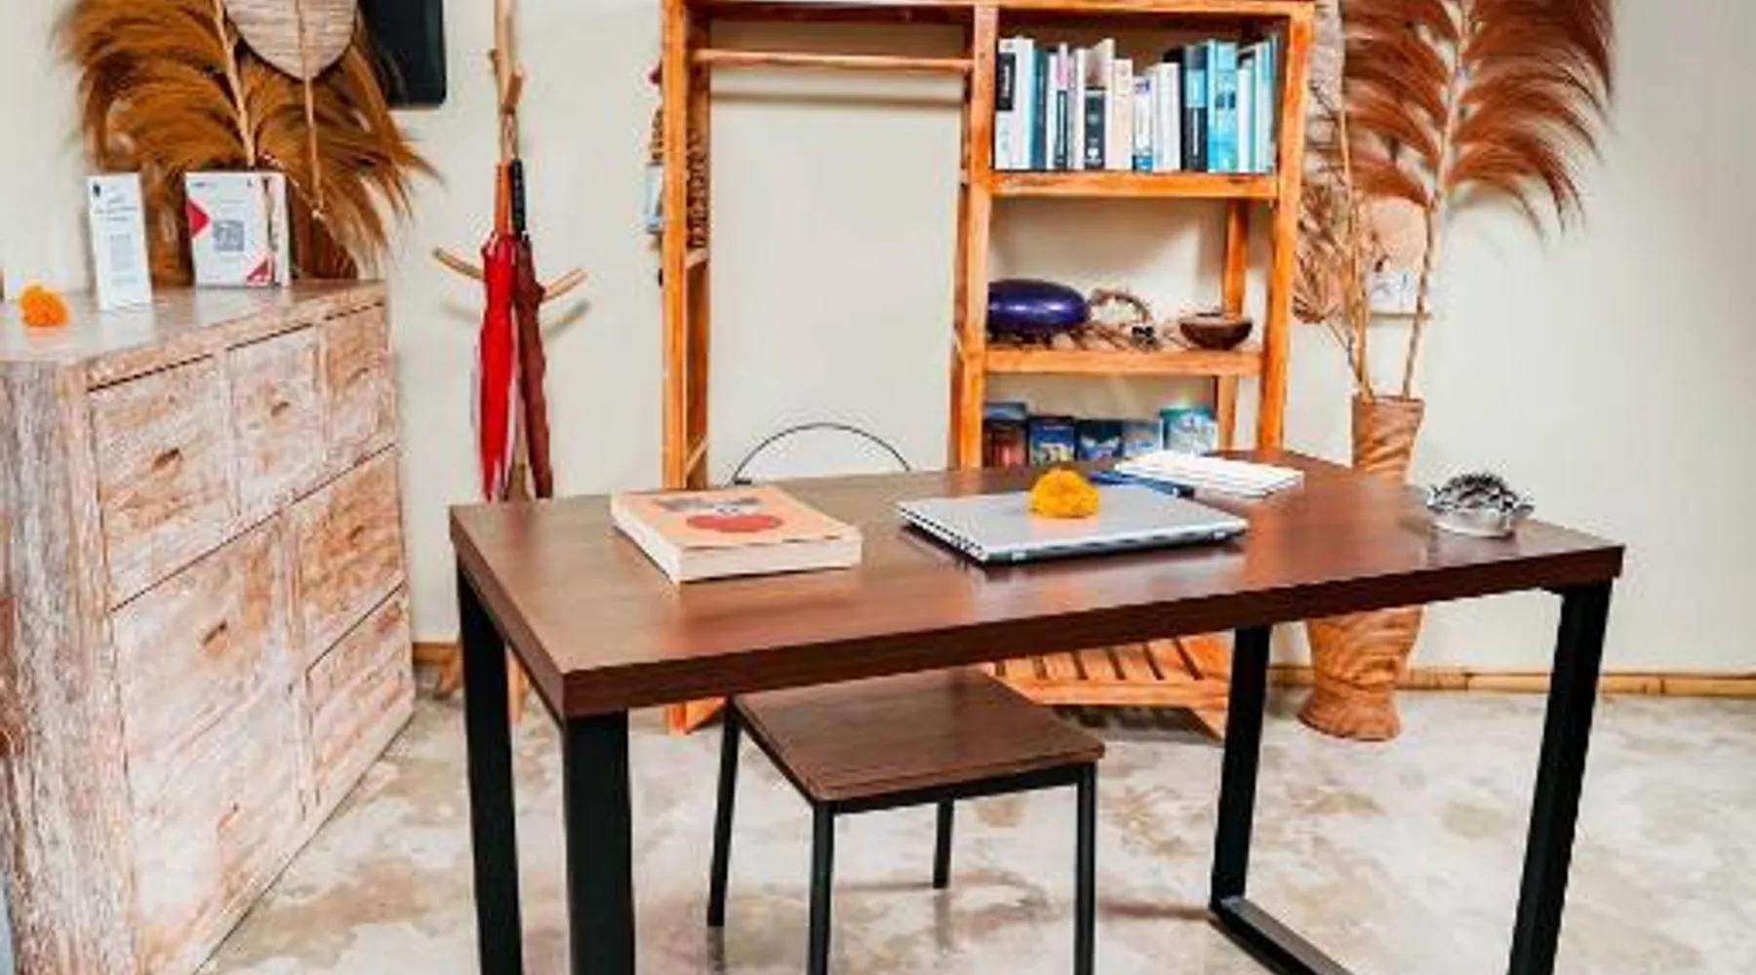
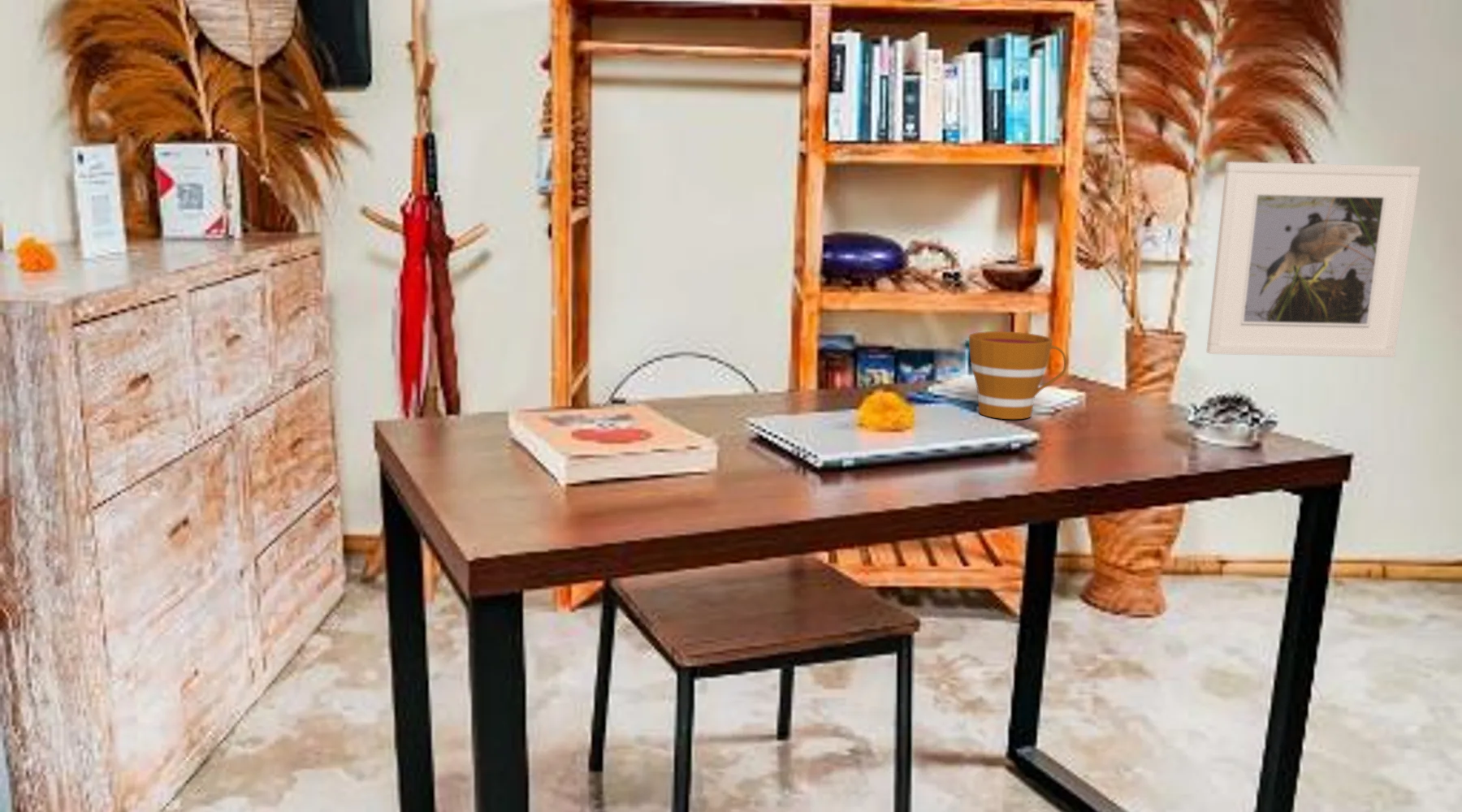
+ cup (1015, 375)
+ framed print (1311, 261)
